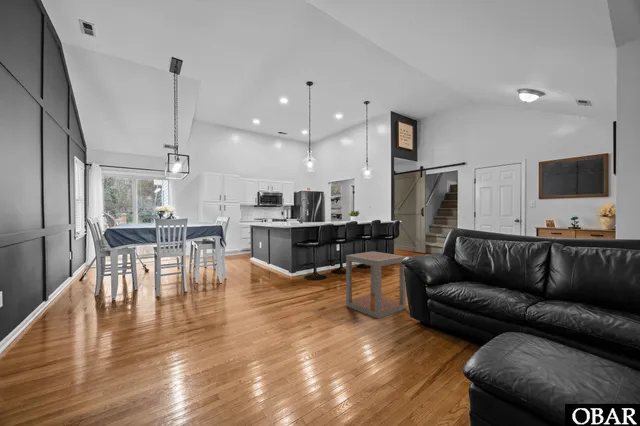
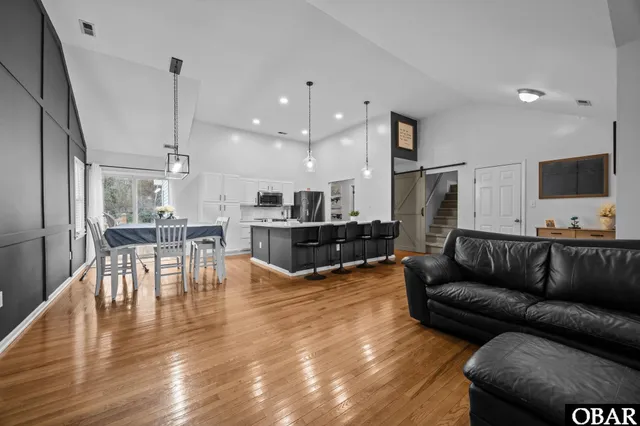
- side table (375, 281)
